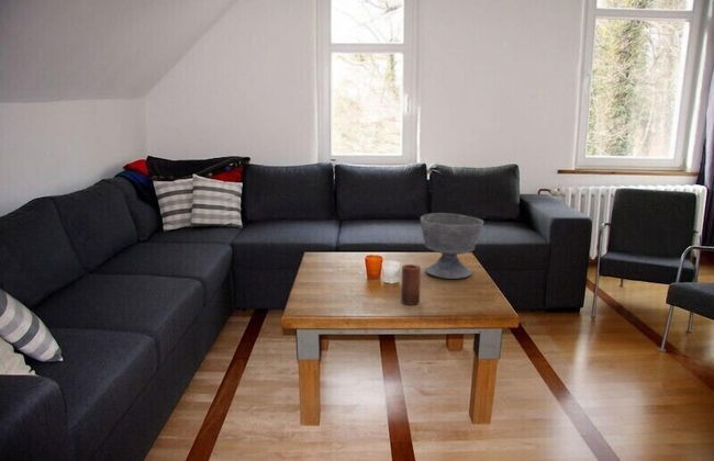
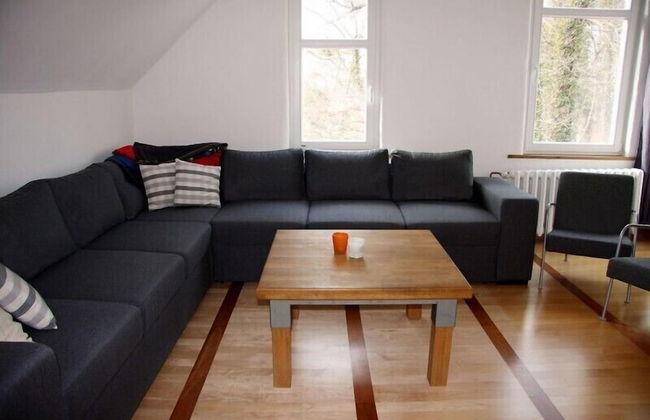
- candle (410, 284)
- bowl (450, 245)
